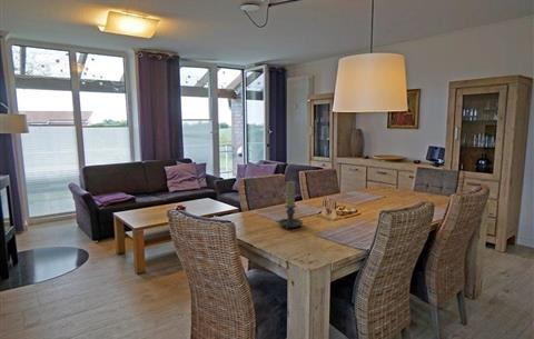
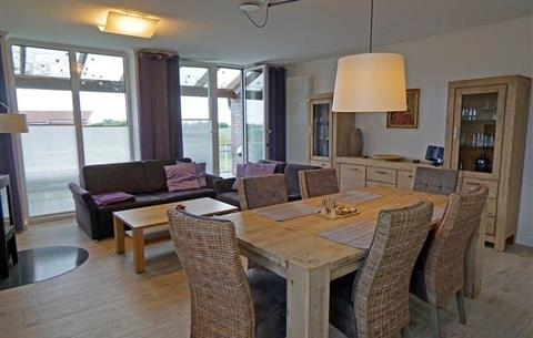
- candle holder (289, 203)
